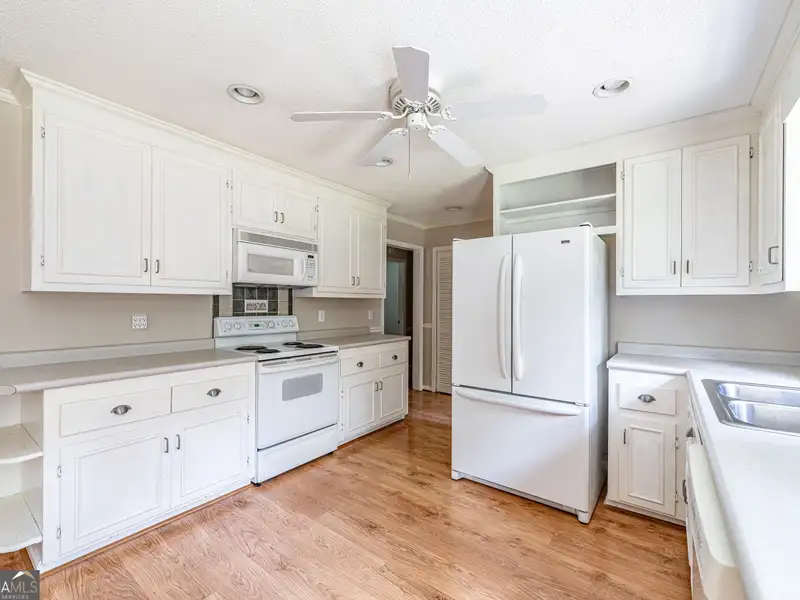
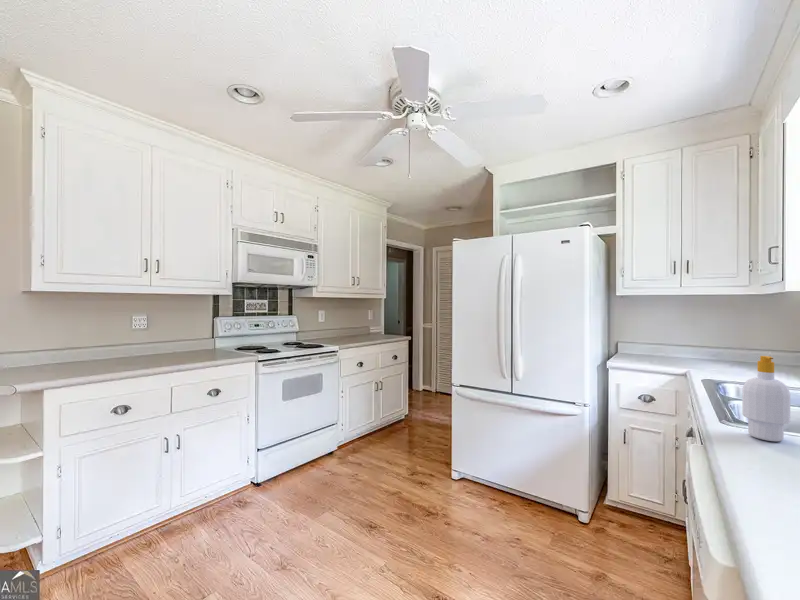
+ soap bottle (765, 397)
